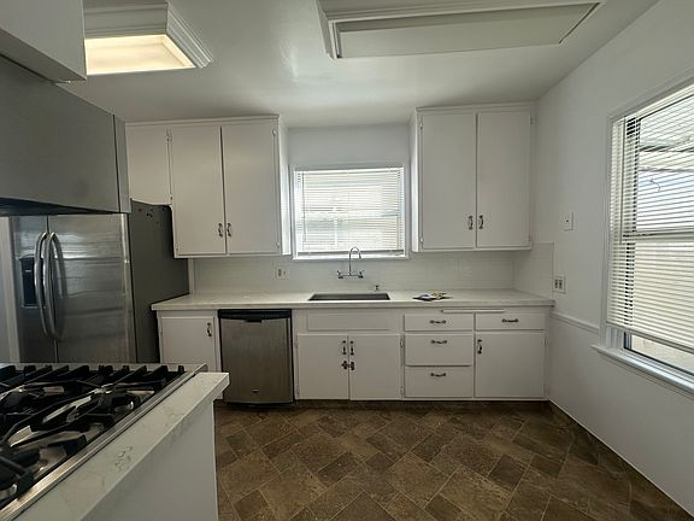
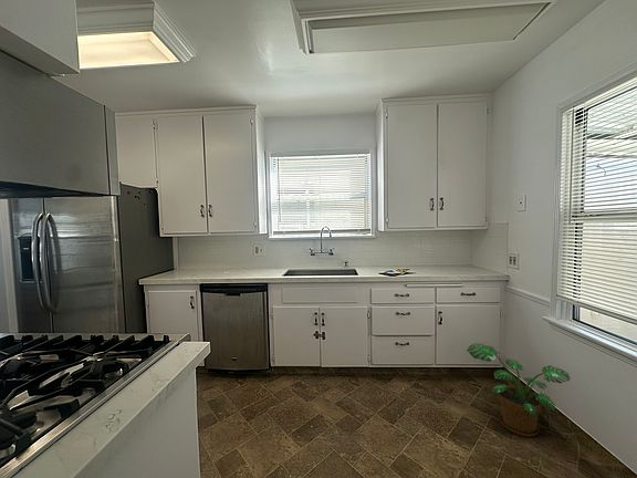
+ potted plant (514, 387)
